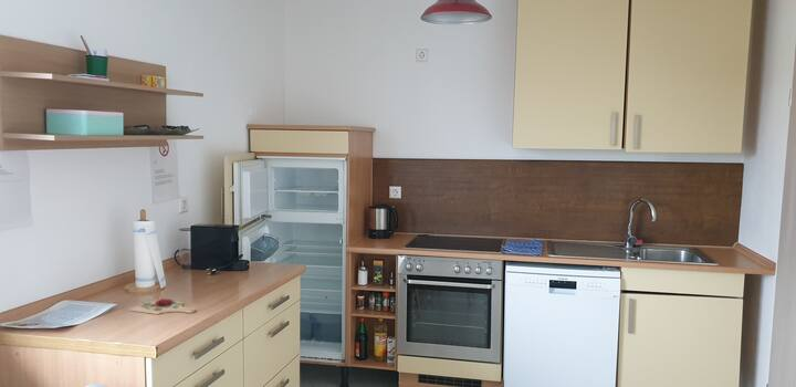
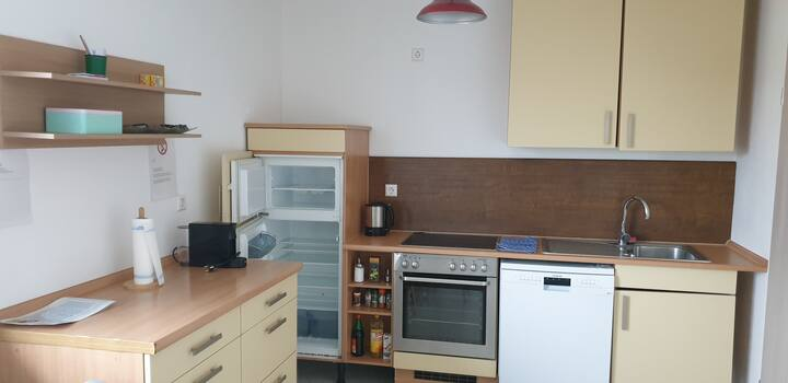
- cutting board (168, 305)
